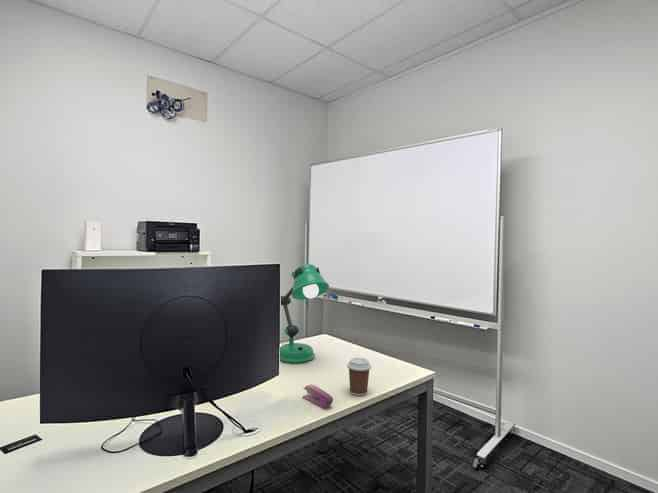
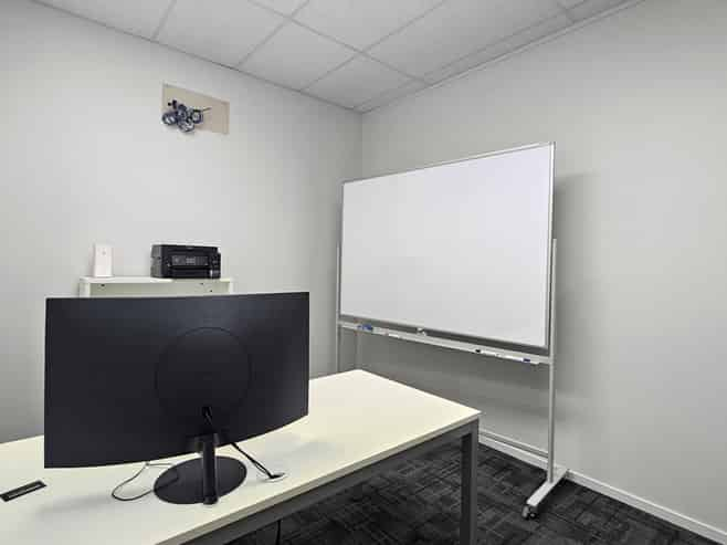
- desk lamp (288, 311)
- coffee cup (358, 376)
- stapler (317, 395)
